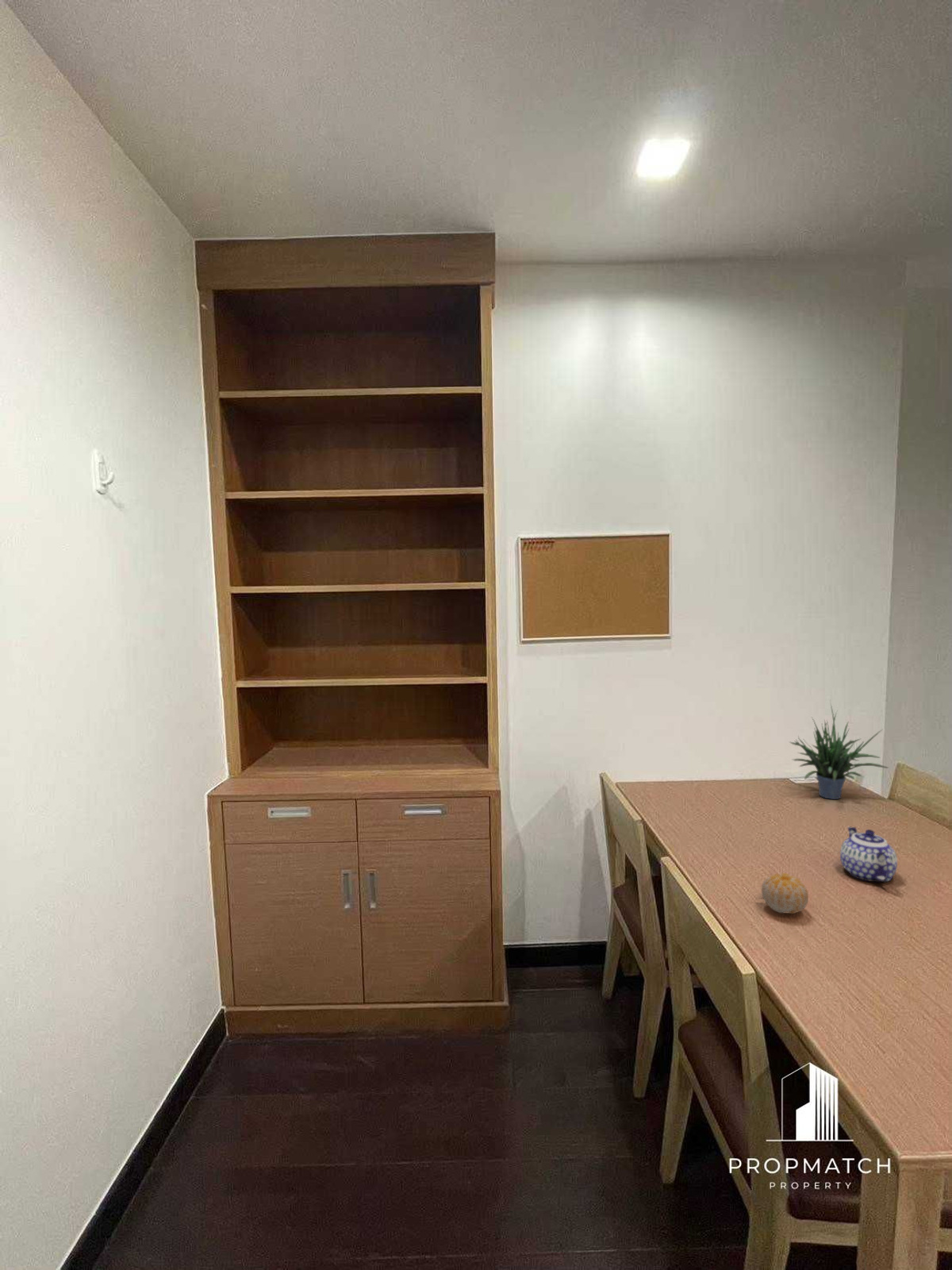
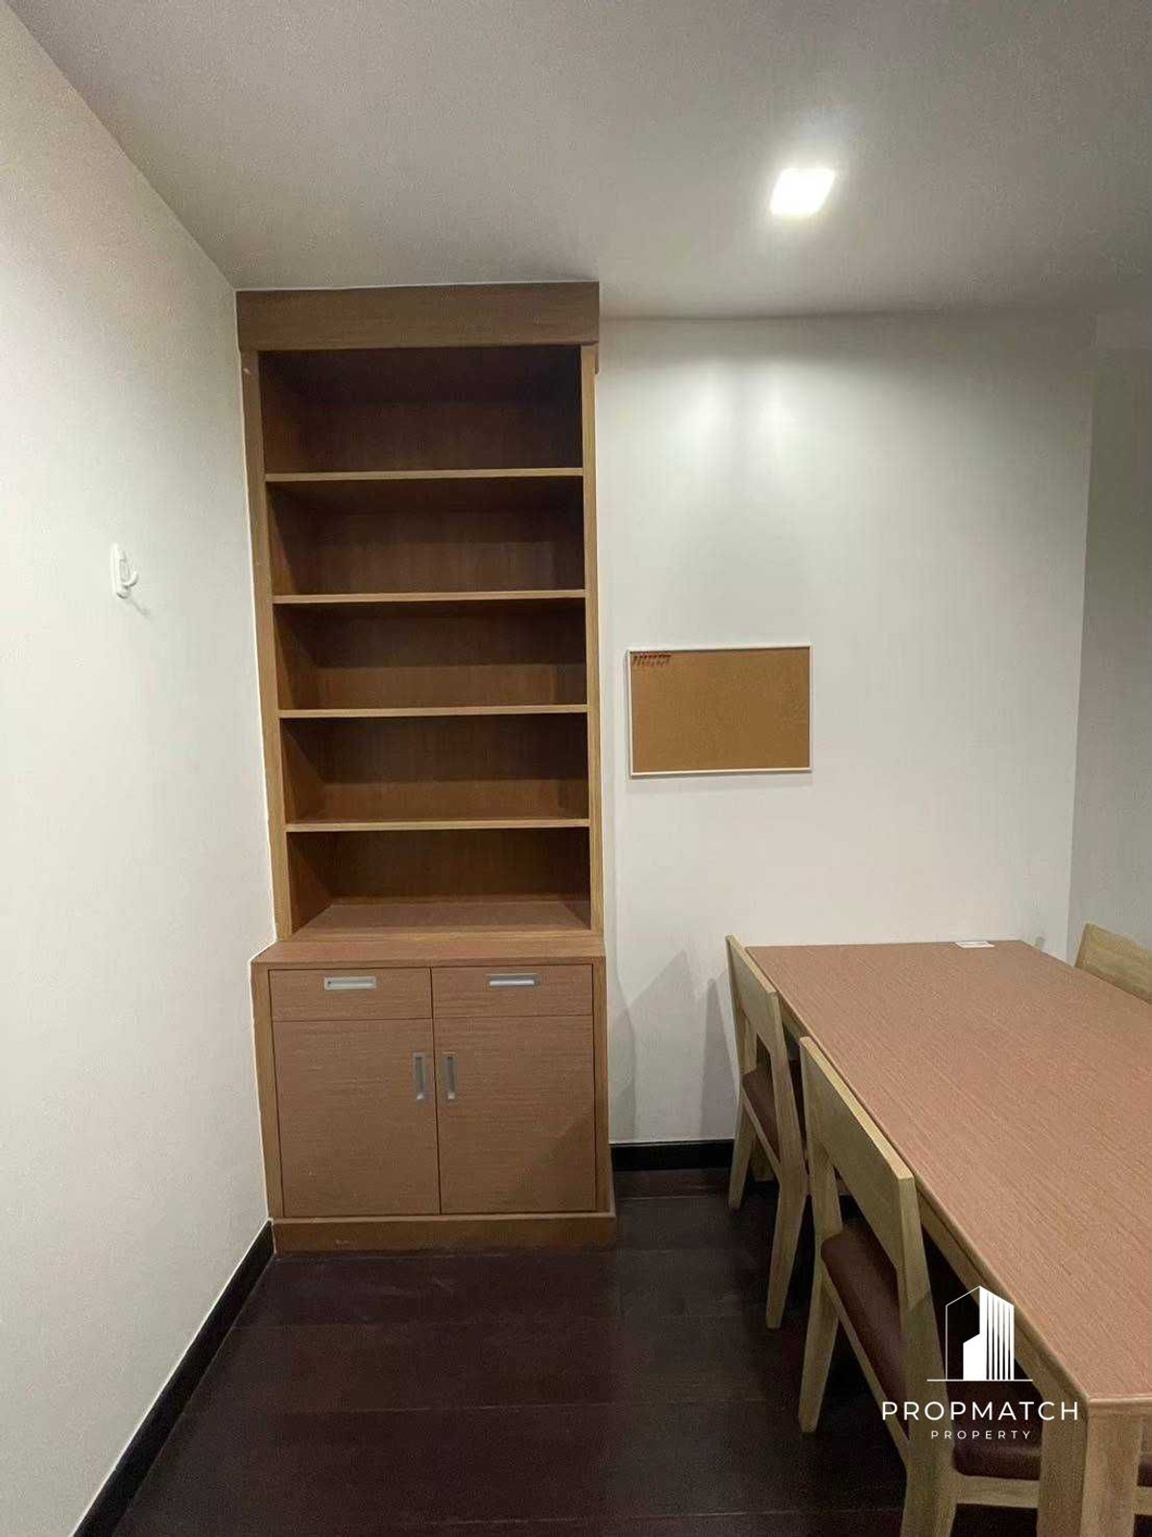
- teapot (869, 853)
- potted plant (837, 752)
- fruit (785, 893)
